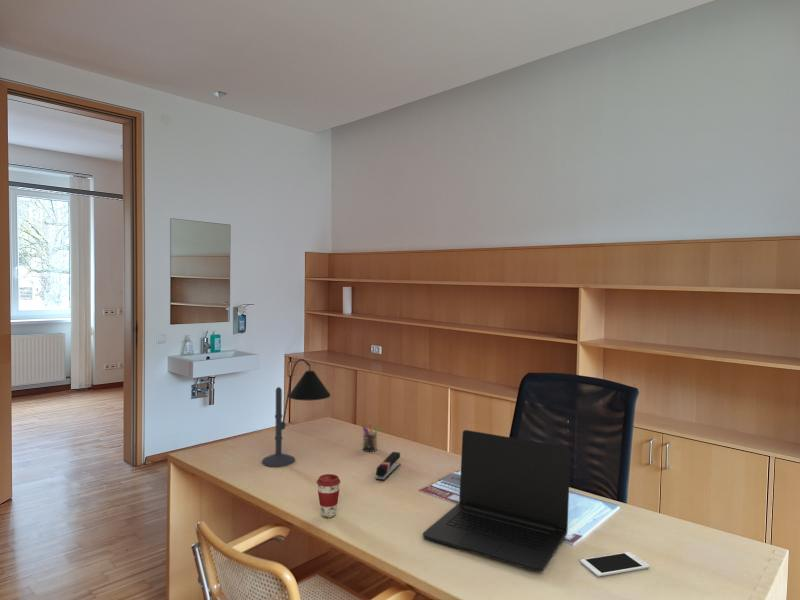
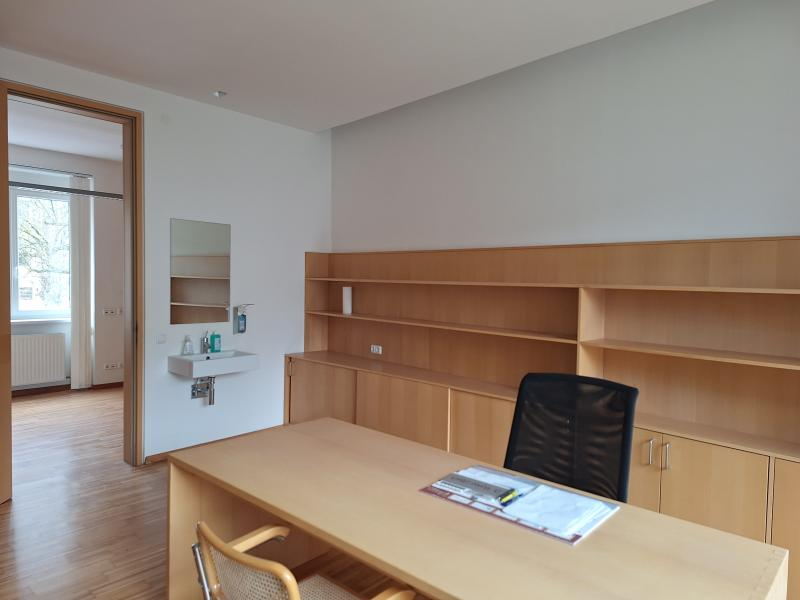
- coffee cup (328, 495)
- cell phone (614, 563)
- stapler (388, 465)
- laptop (497, 492)
- pen holder (371, 436)
- desk lamp (296, 399)
